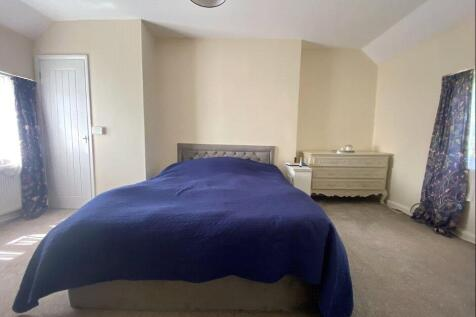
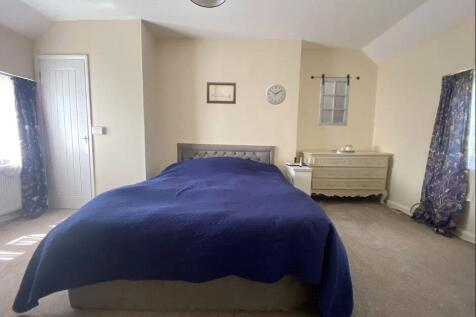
+ wall art (221, 93)
+ wall clock (275, 94)
+ home mirror (334, 100)
